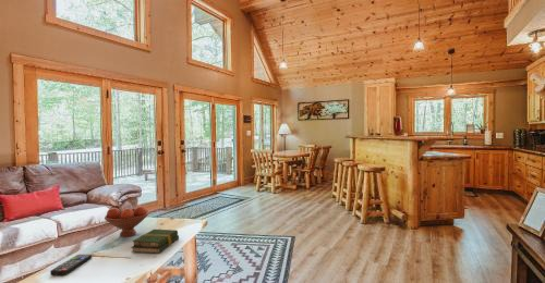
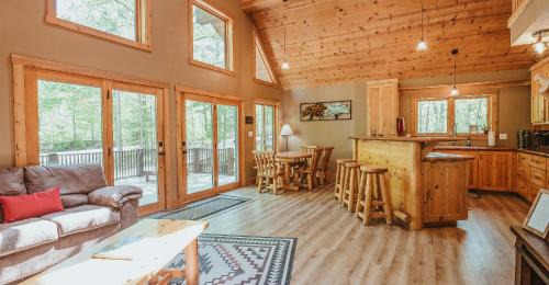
- remote control (72, 263)
- book (156, 239)
- fruit bowl (128, 220)
